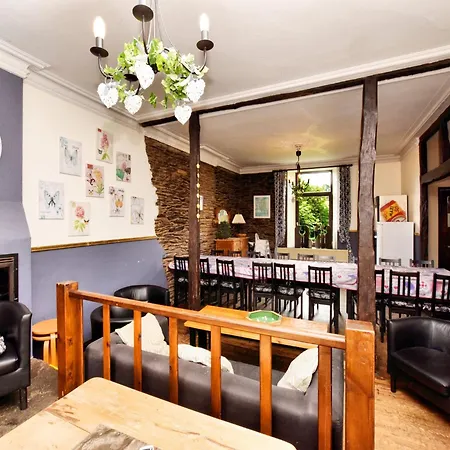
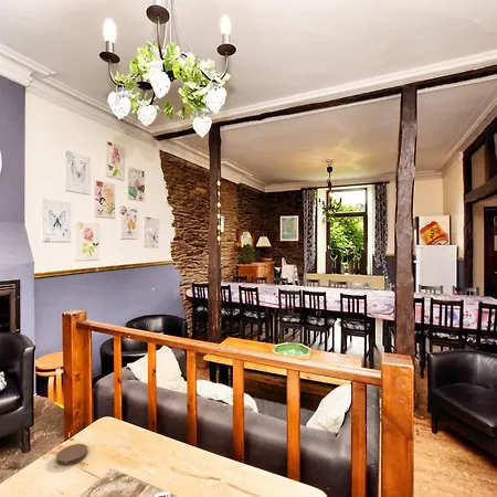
+ coaster (72, 454)
